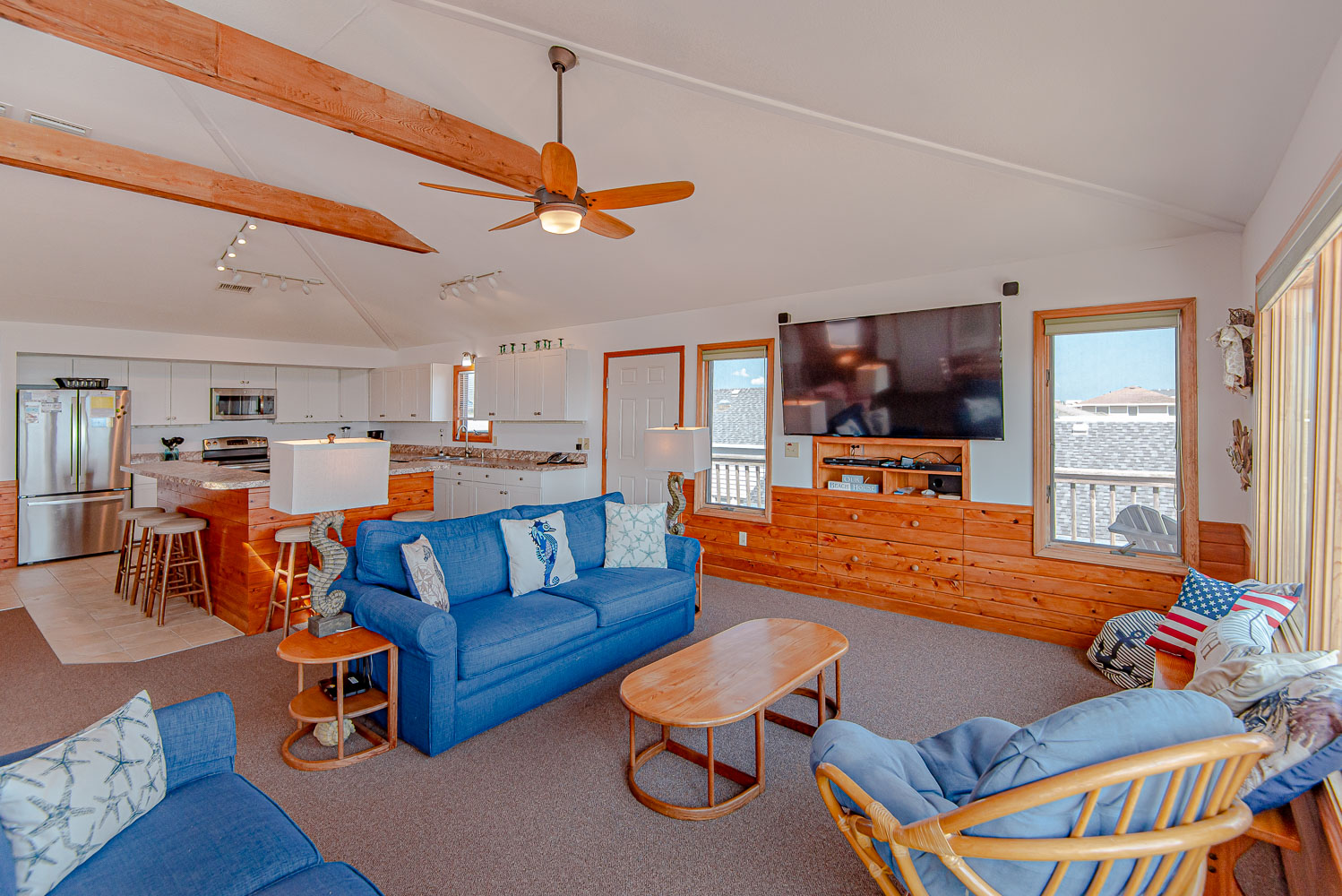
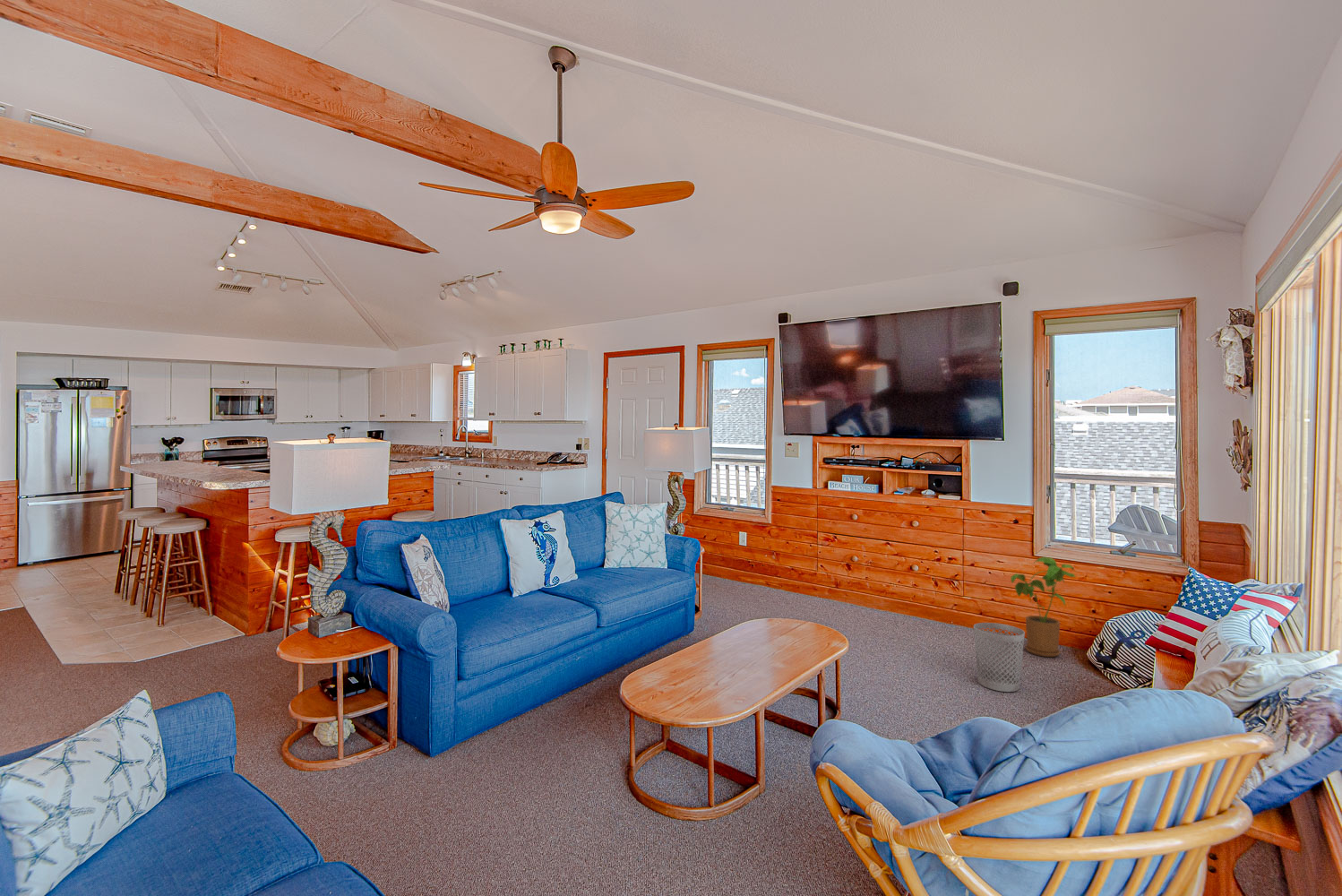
+ house plant (1039, 605)
+ wastebasket (998, 657)
